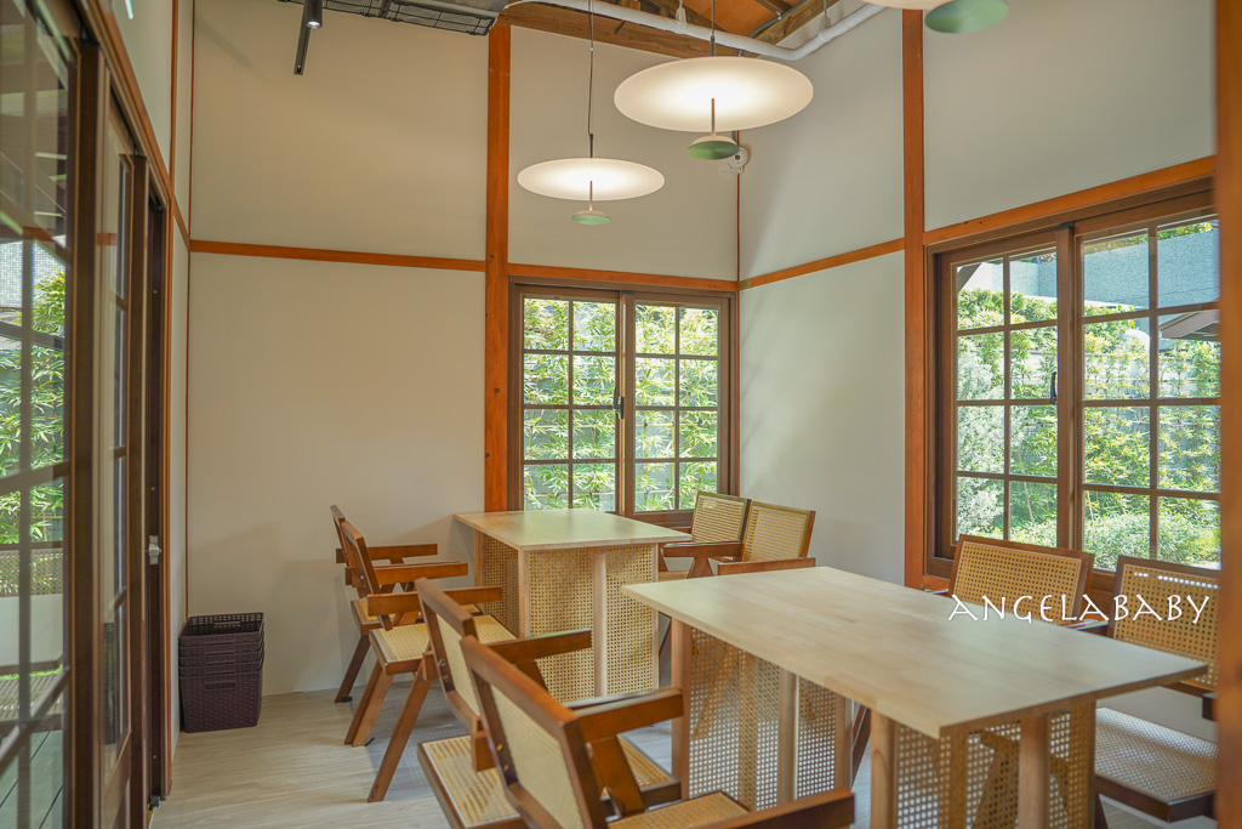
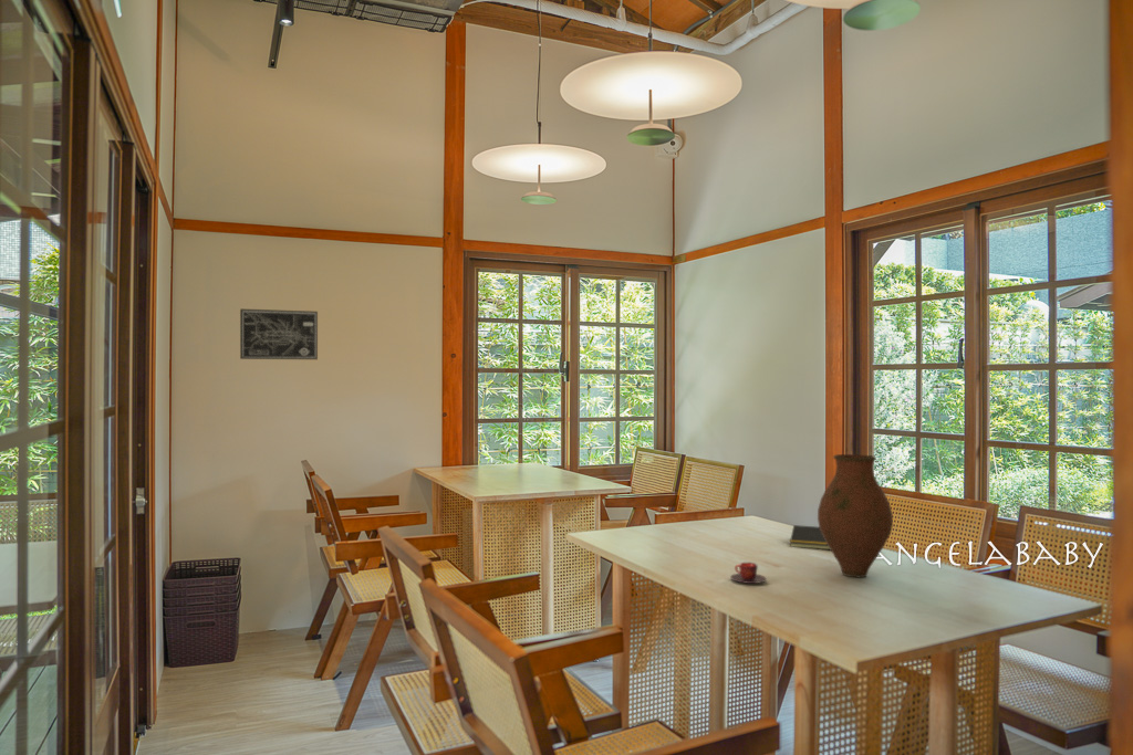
+ notepad (824, 539)
+ vase (854, 515)
+ wall art (279, 334)
+ teacup (748, 572)
